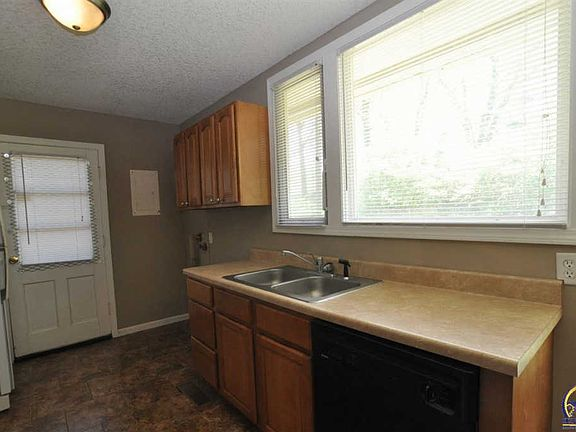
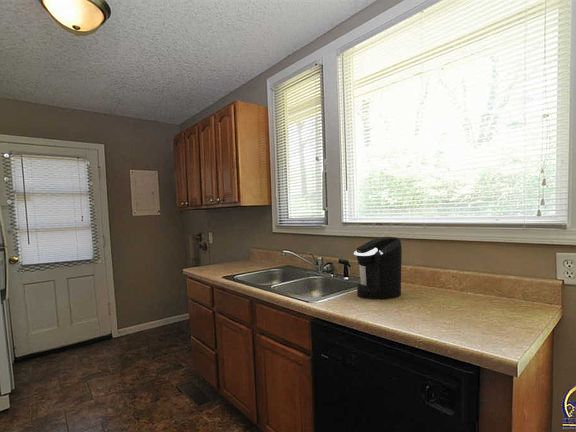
+ coffee maker (376, 266)
